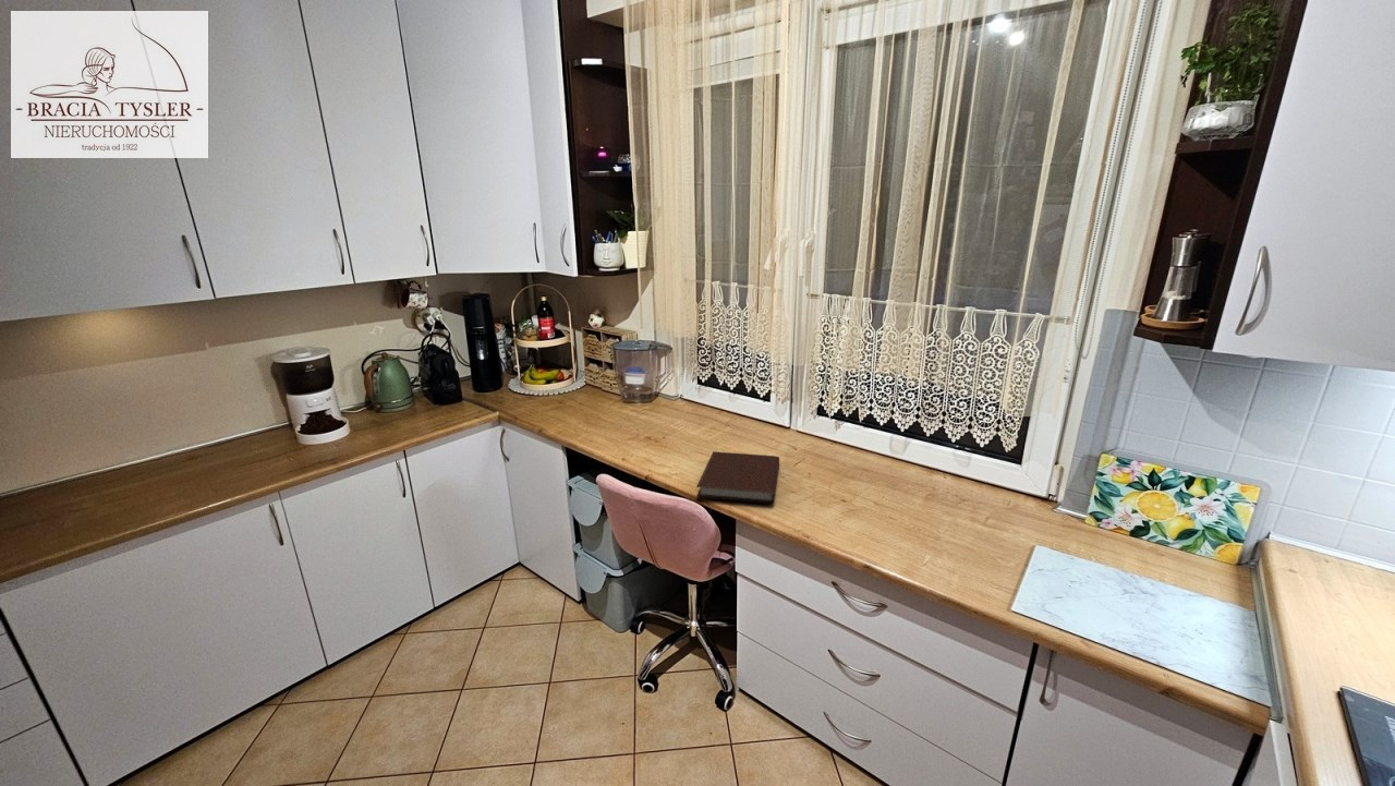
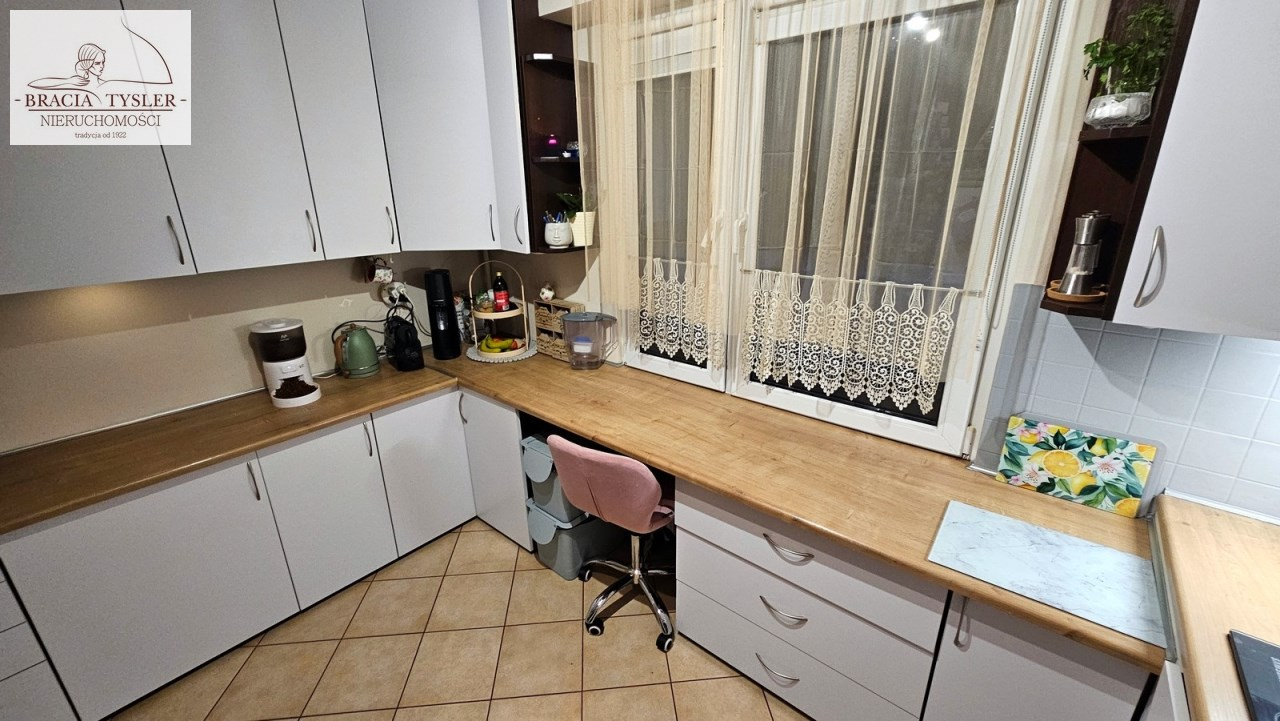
- notebook (740, 475)
